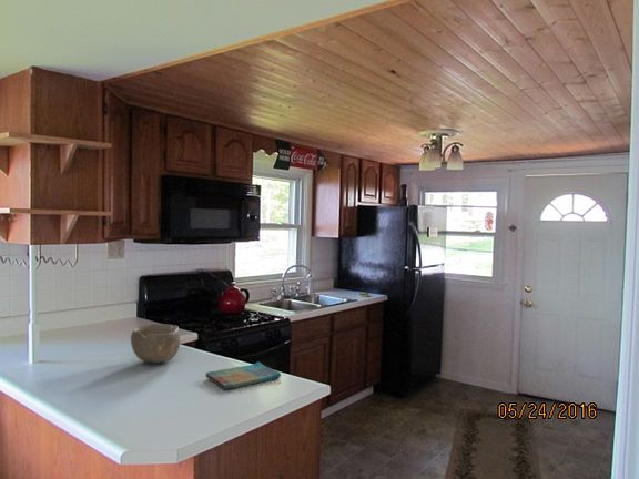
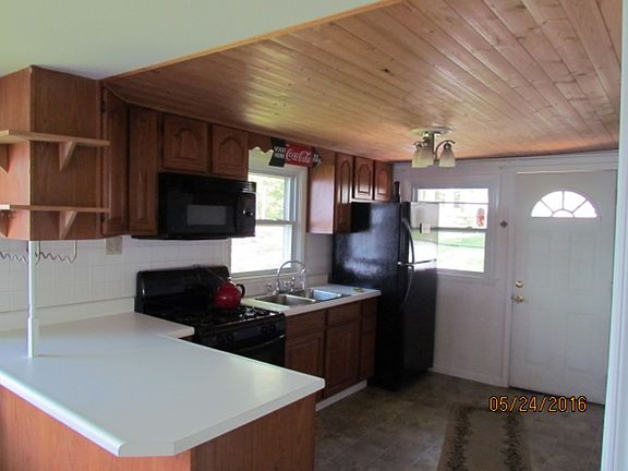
- bowl (155, 345)
- dish towel (243, 375)
